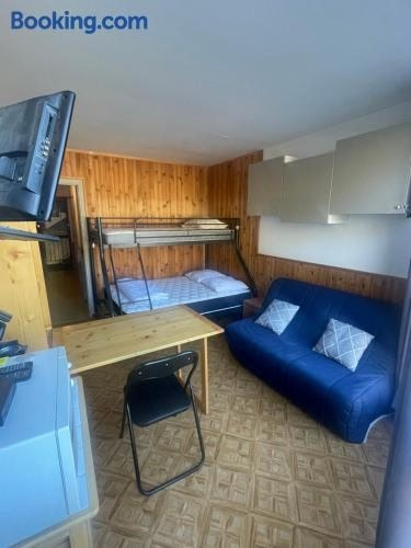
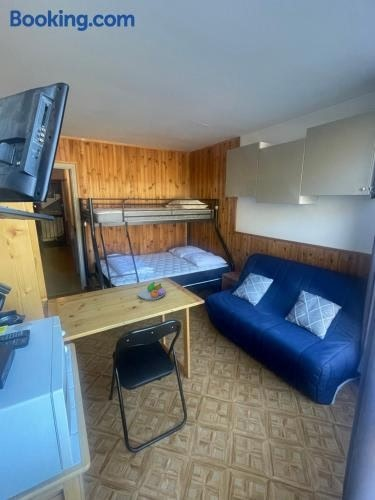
+ fruit bowl (152, 290)
